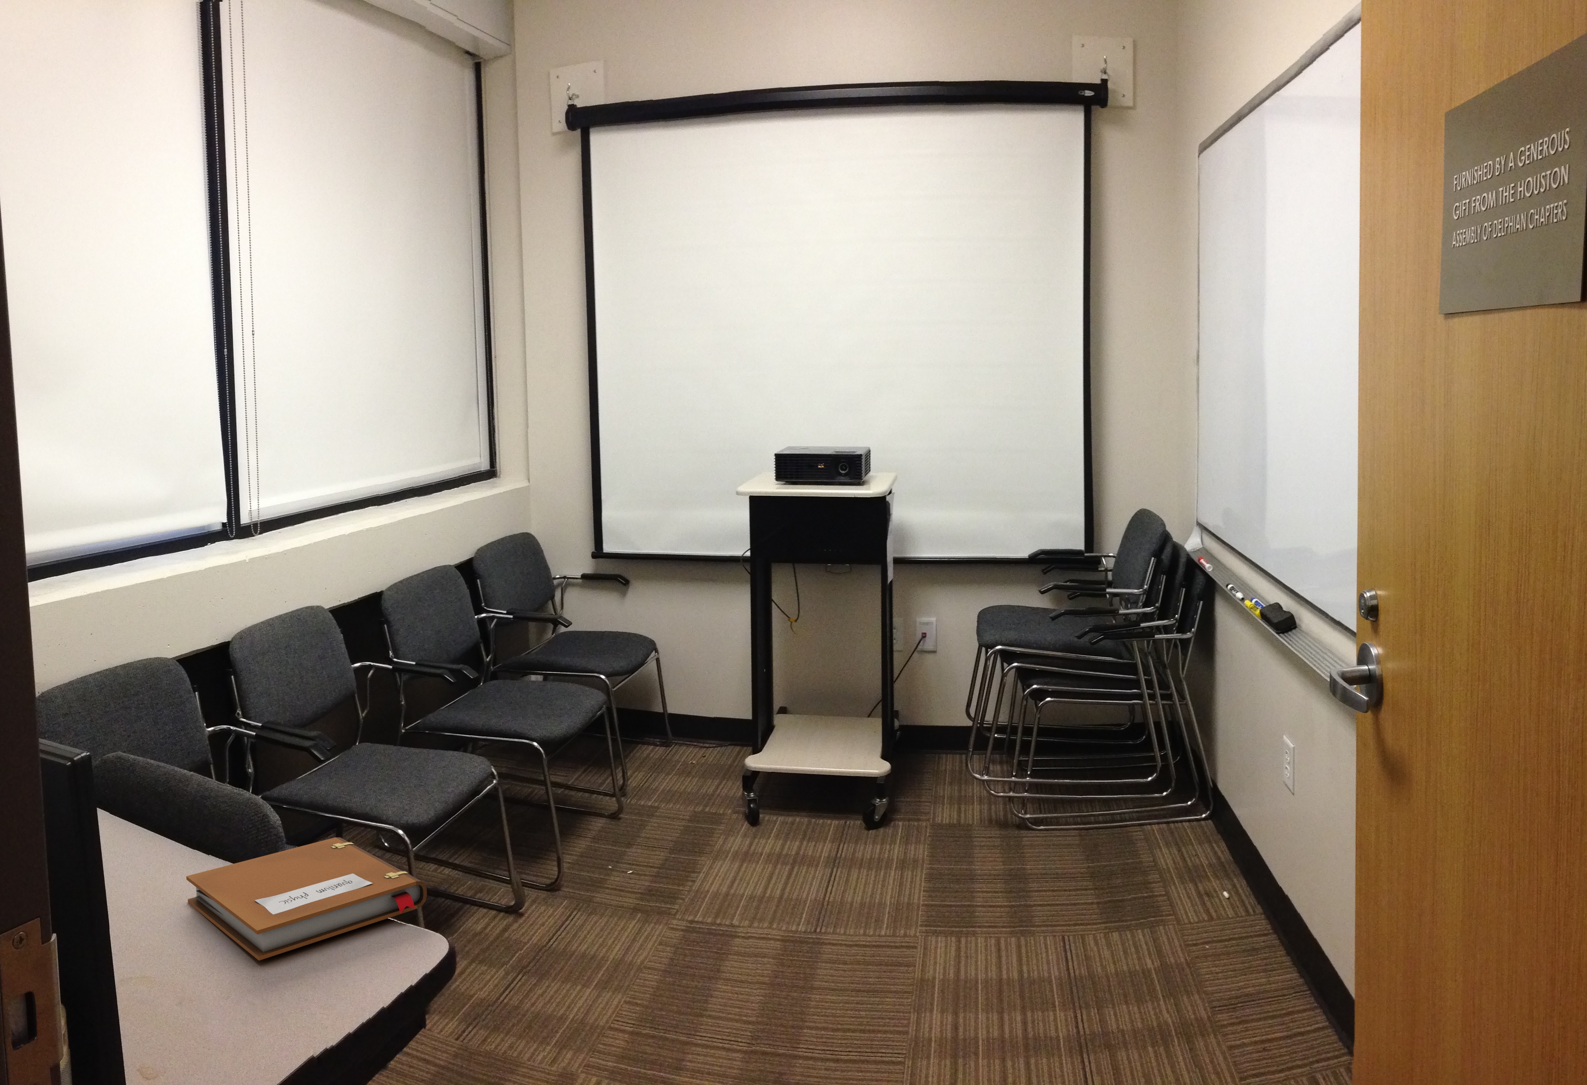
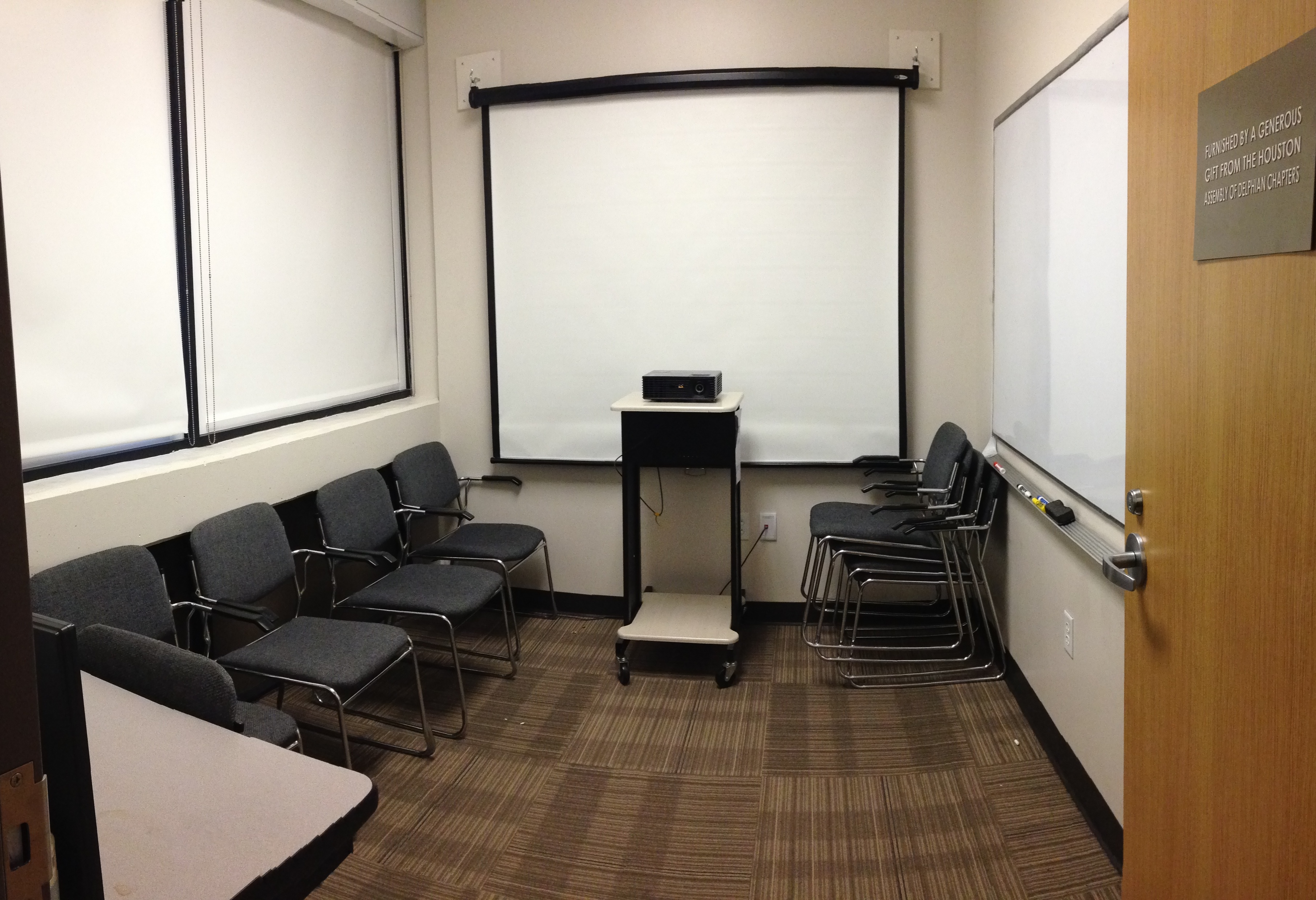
- notebook (309, 892)
